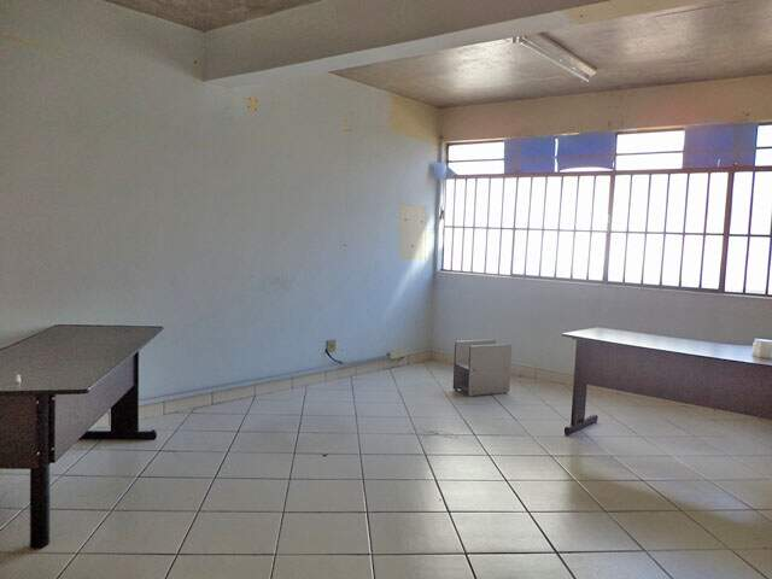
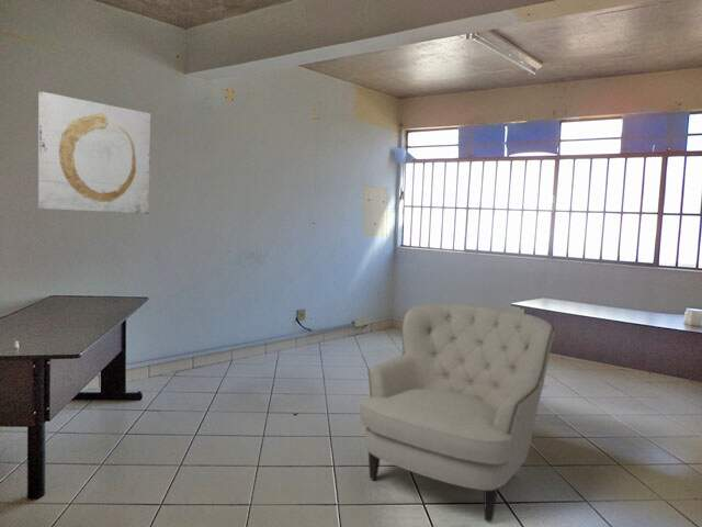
+ chair (456, 395)
+ wall art (98, 158)
